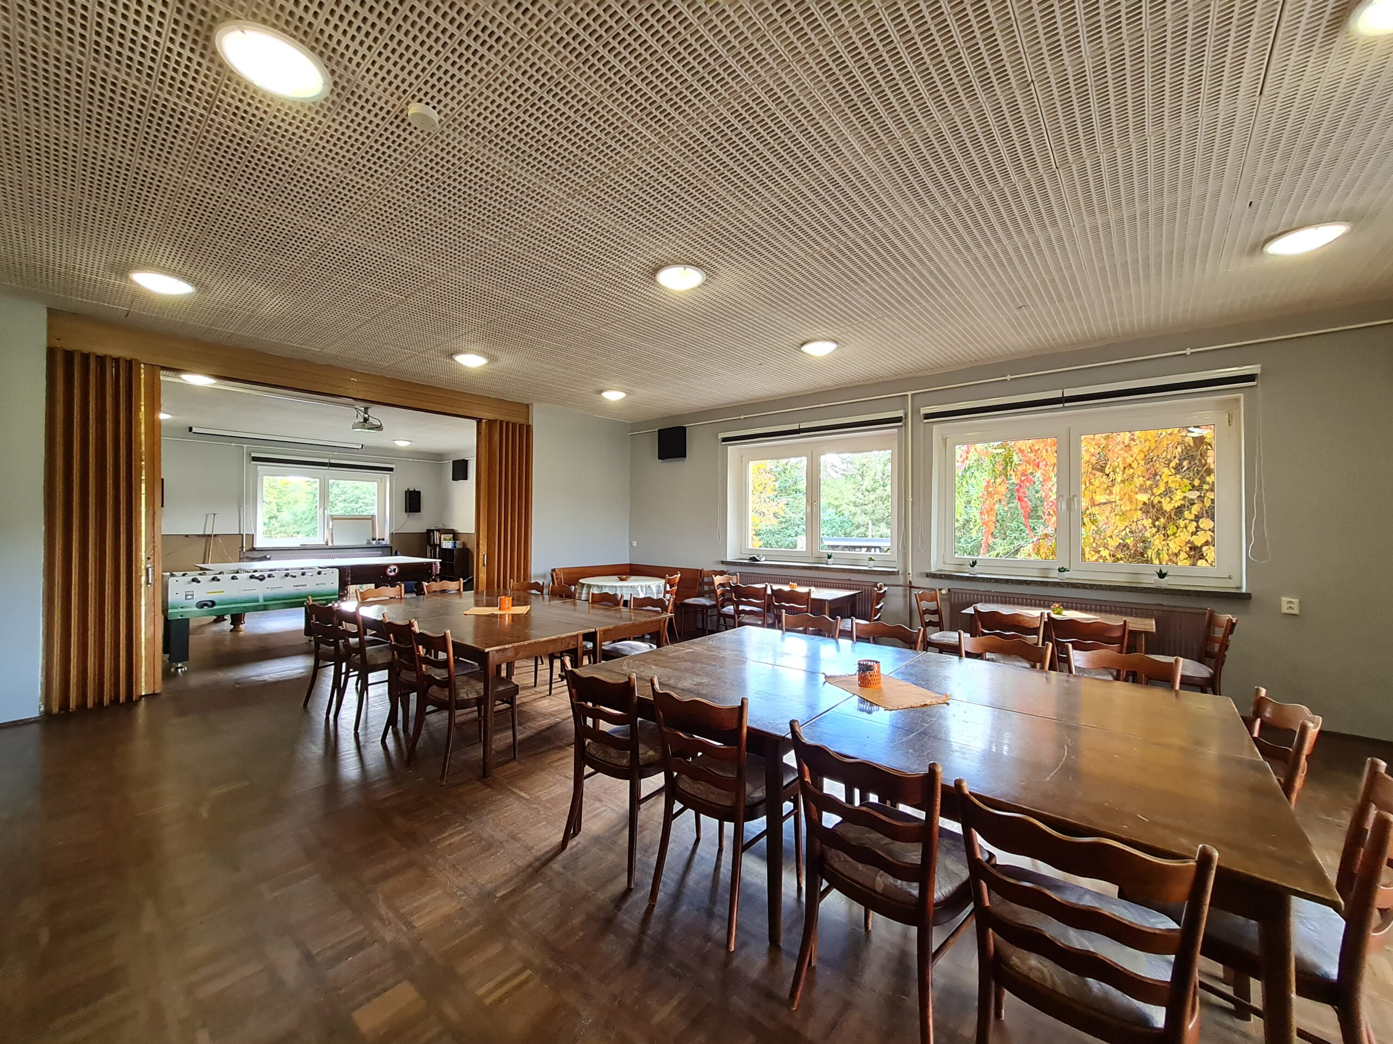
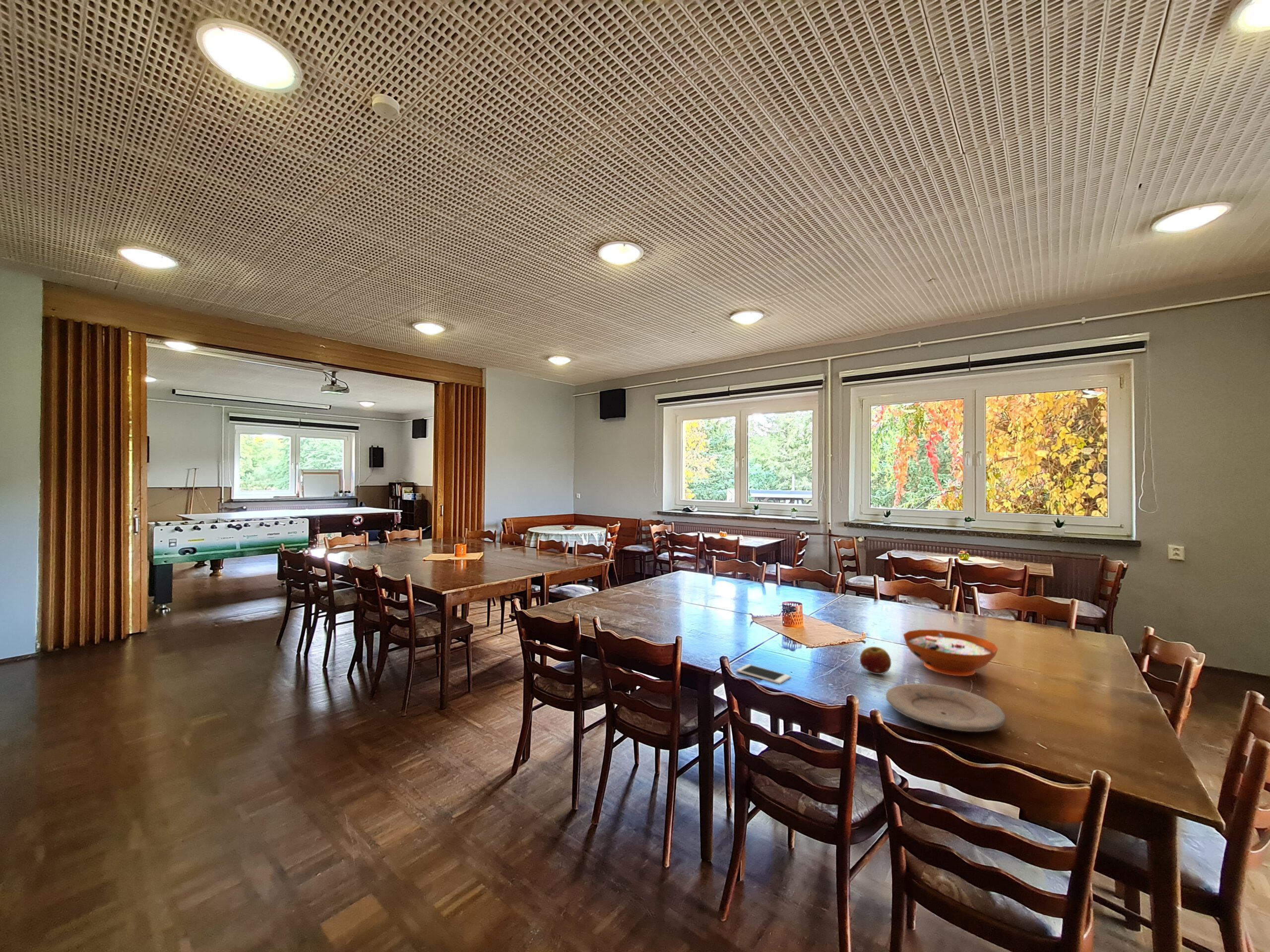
+ decorative bowl (949, 654)
+ cell phone (763, 673)
+ fruit (875, 660)
+ plate (943, 709)
